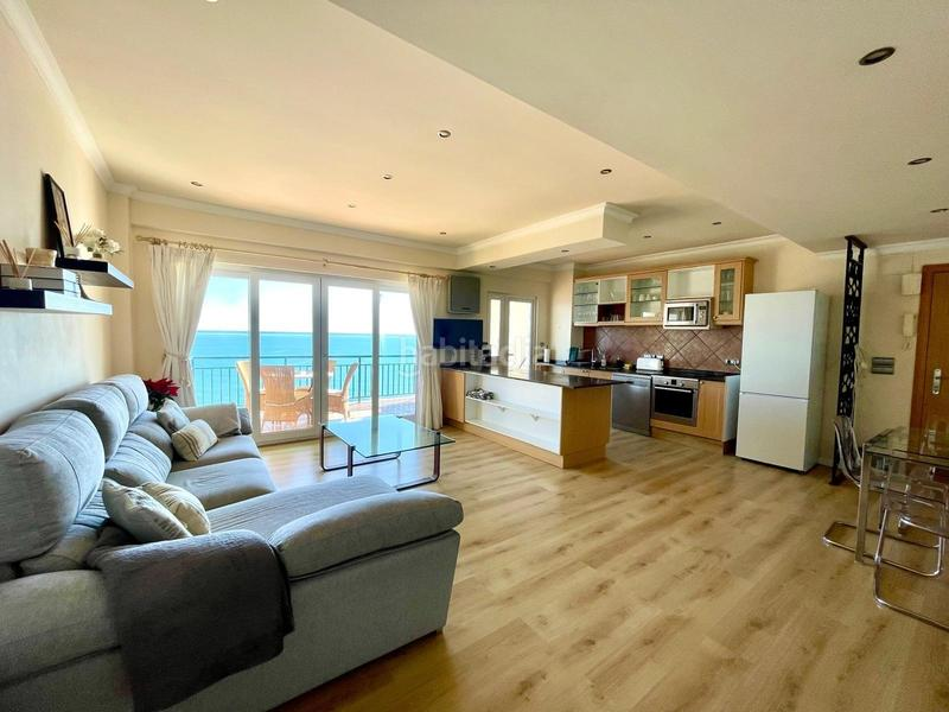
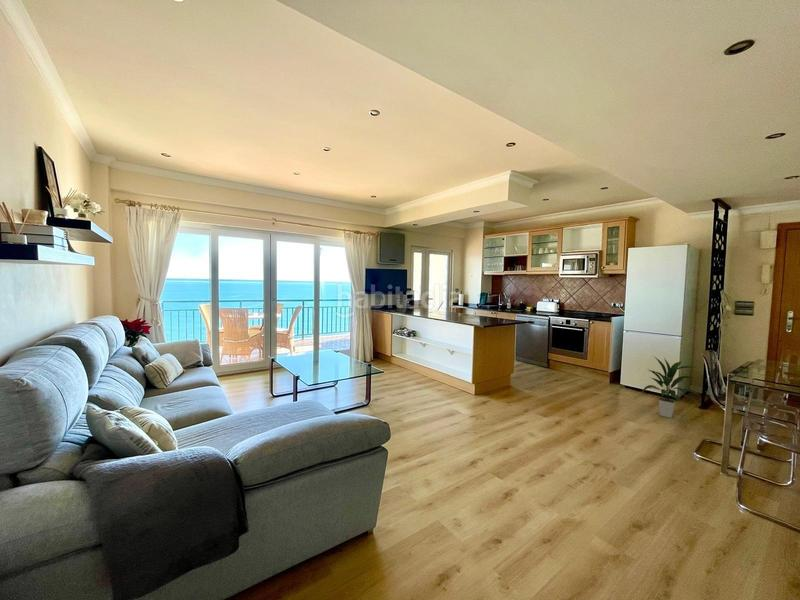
+ indoor plant (669, 386)
